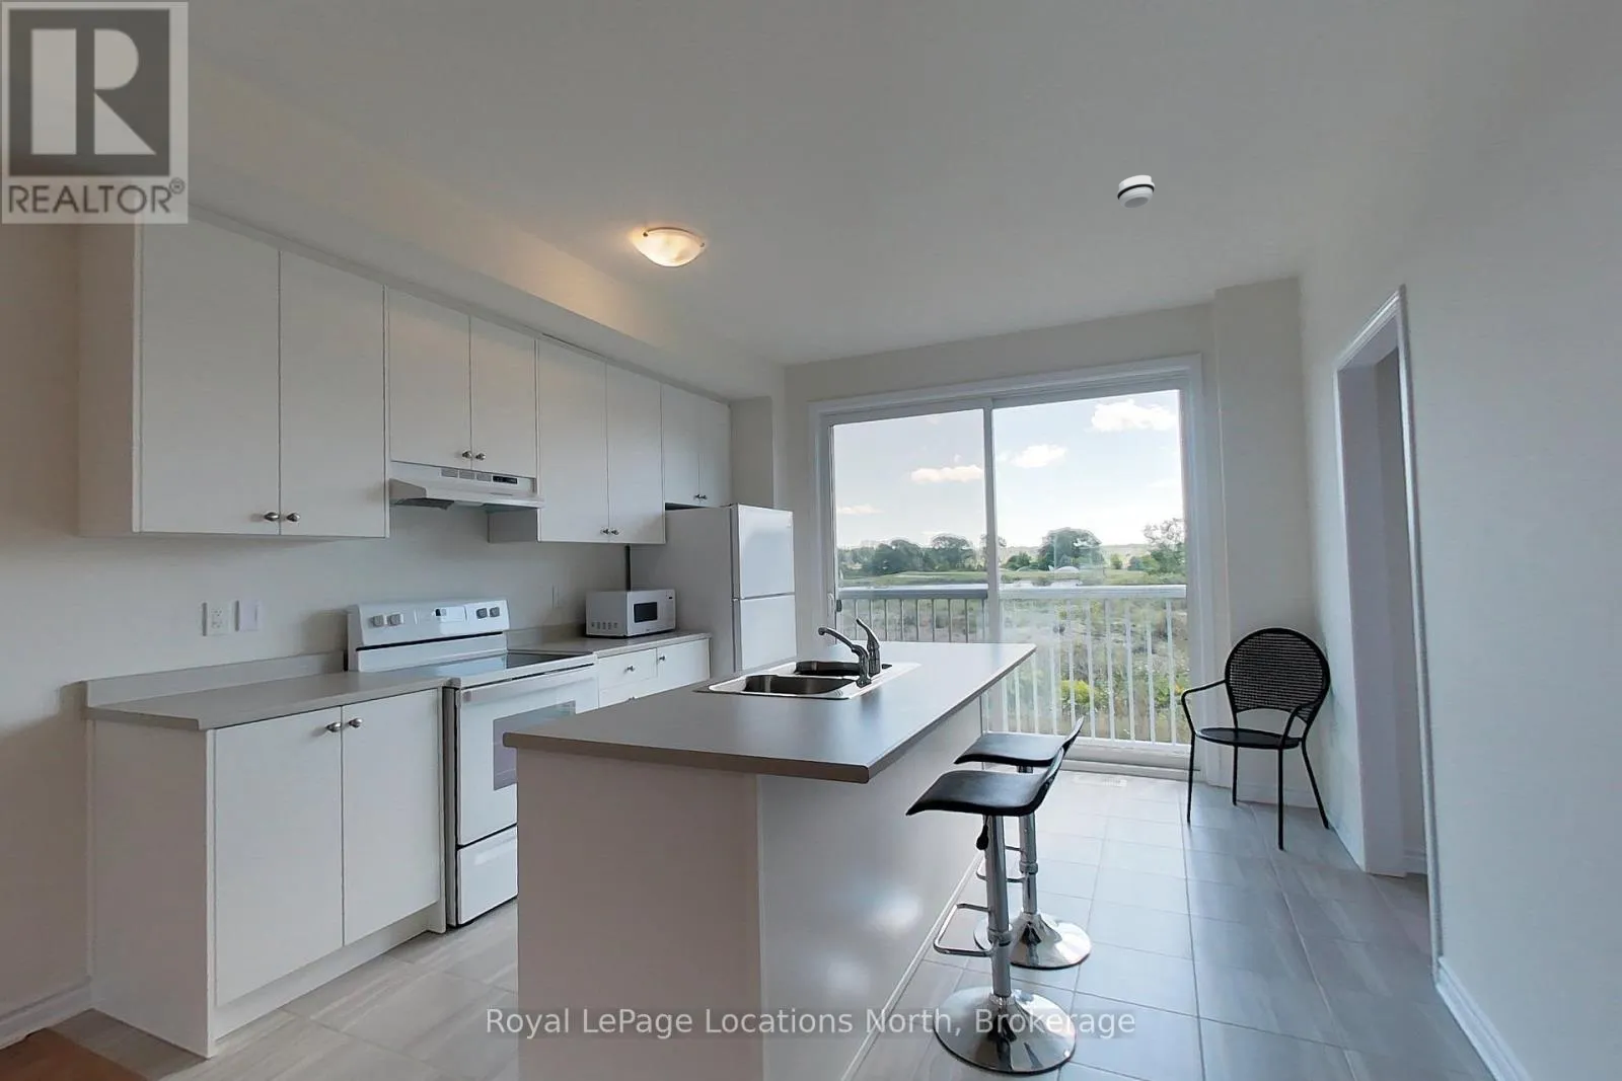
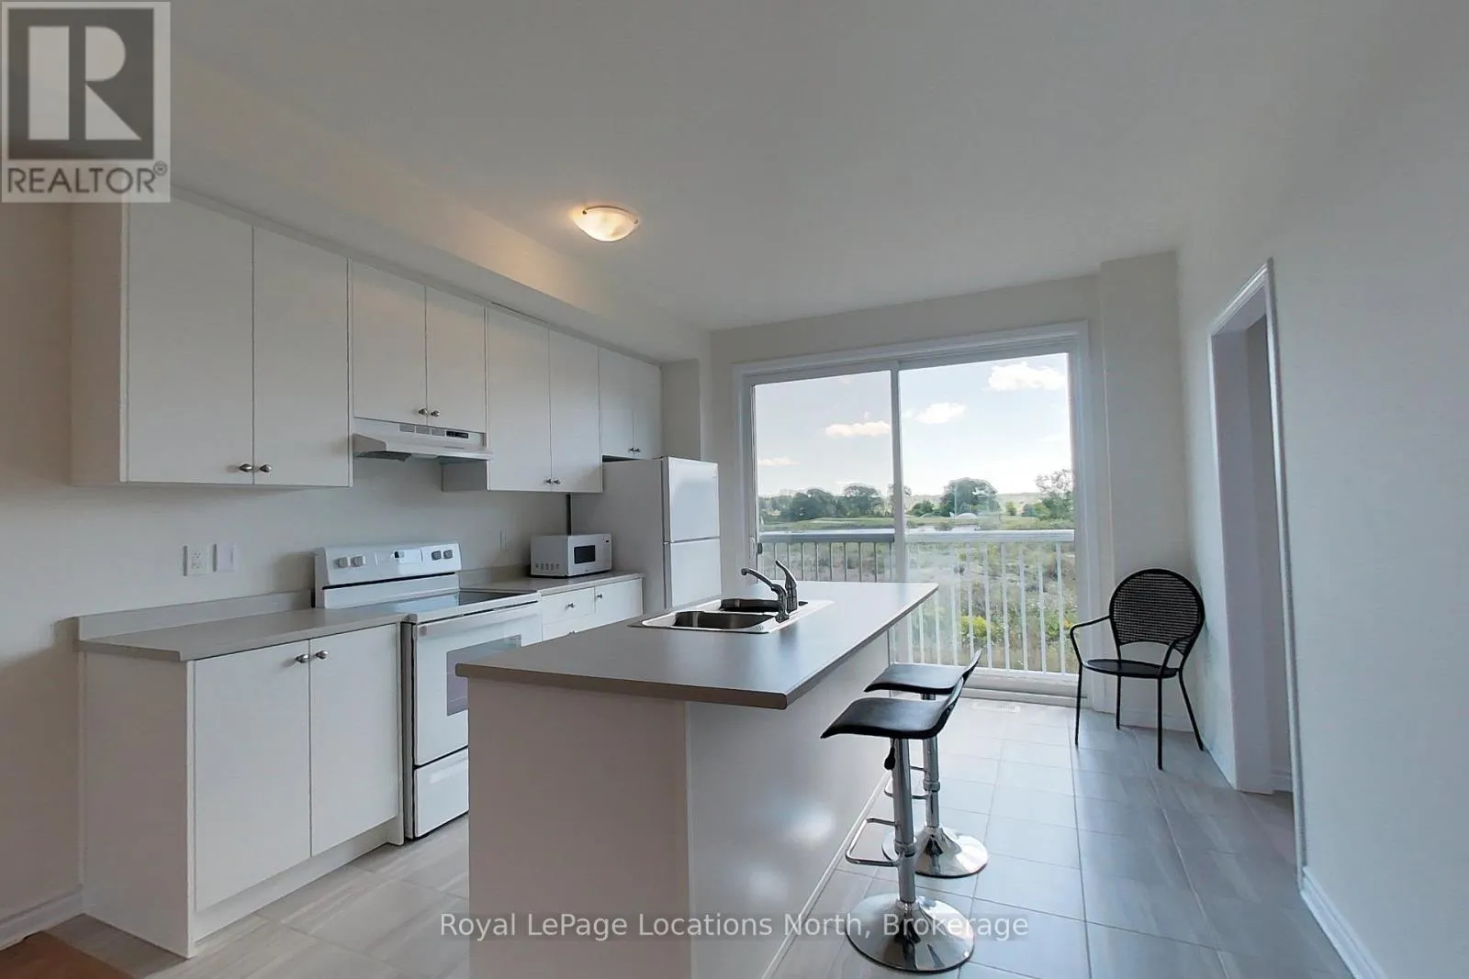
- smoke detector (1136, 193)
